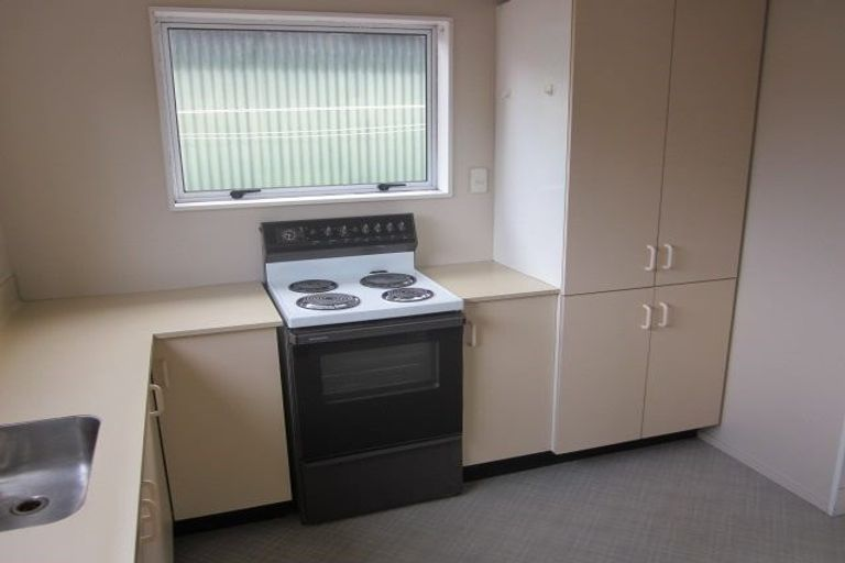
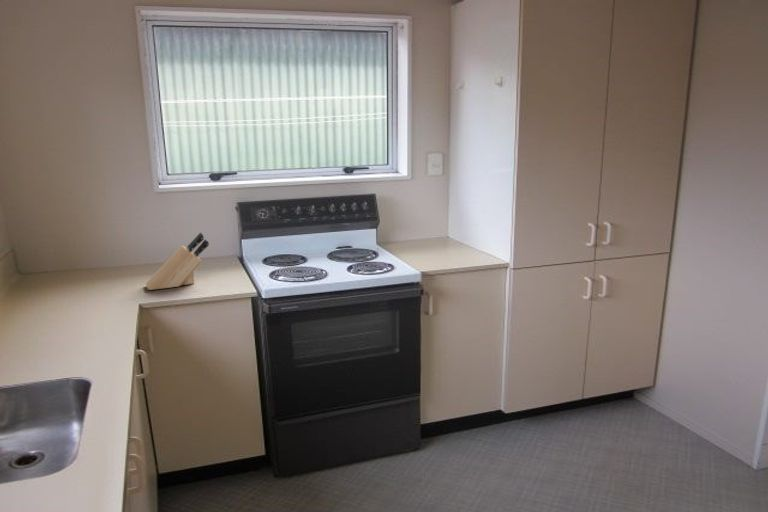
+ knife block (177, 259)
